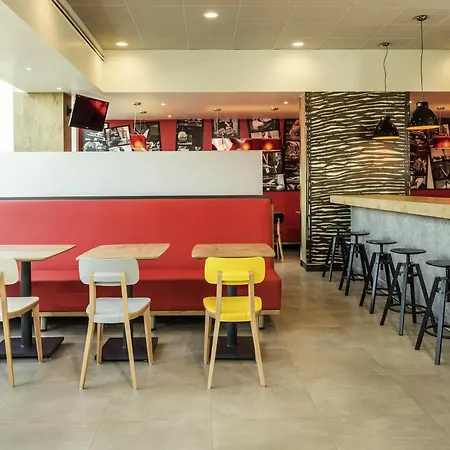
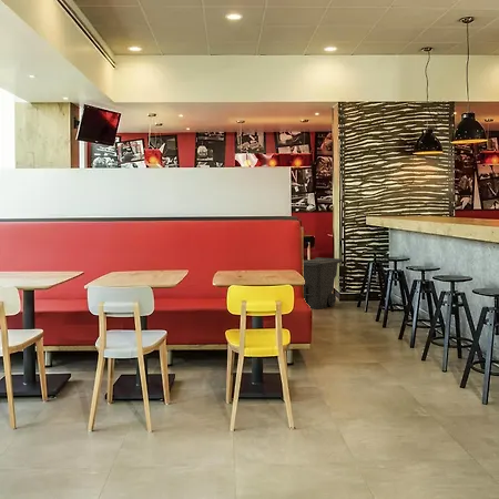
+ trash can (318, 282)
